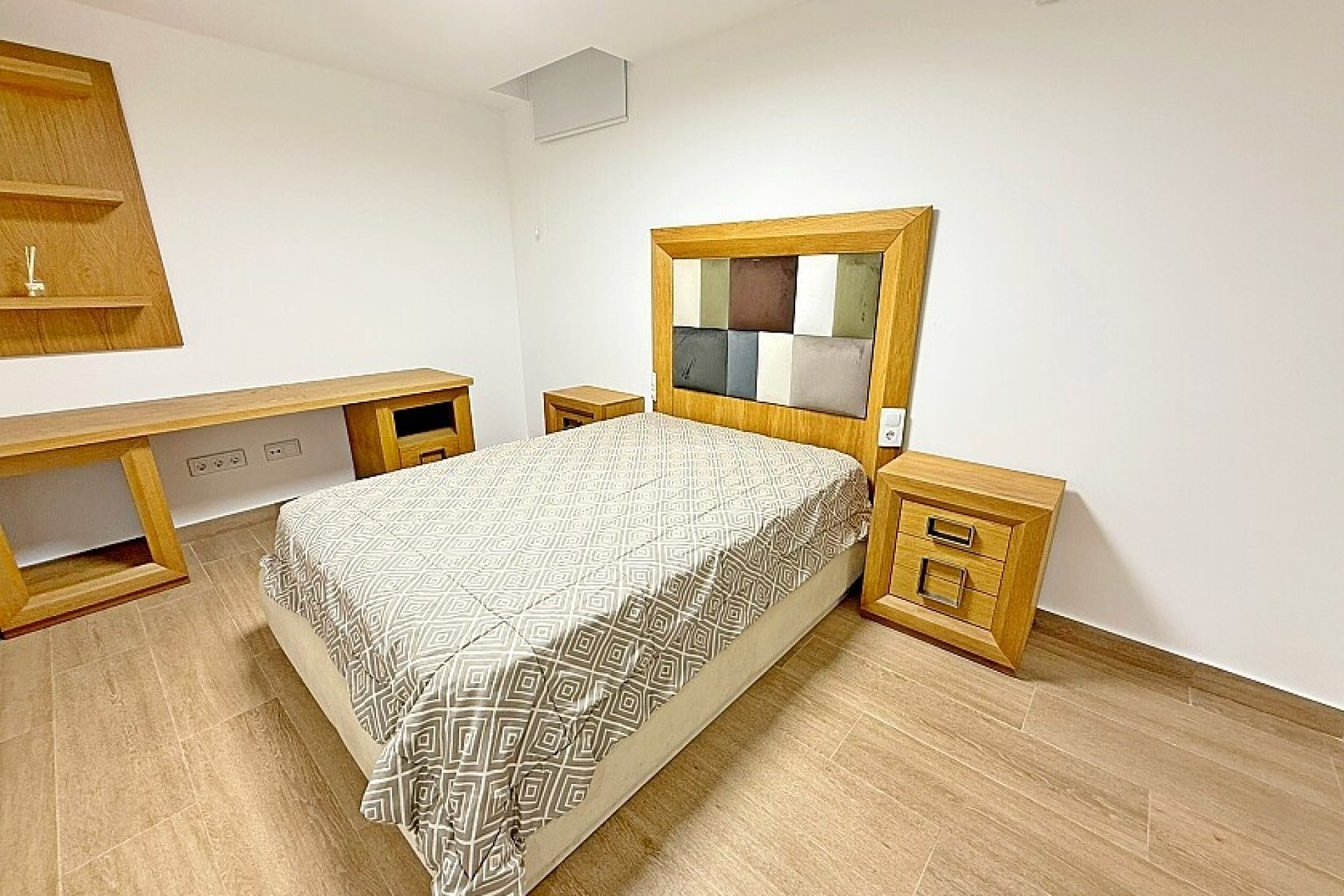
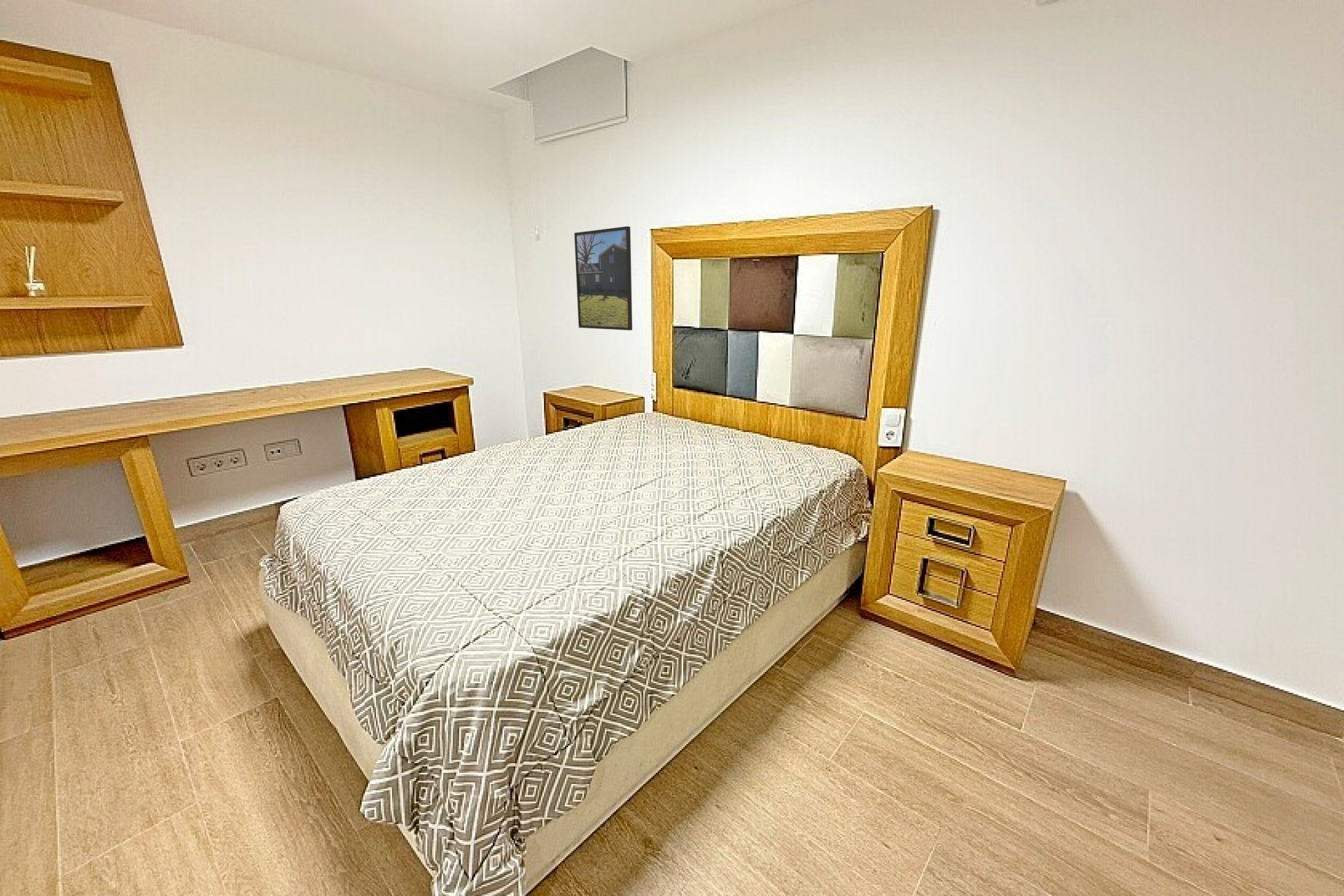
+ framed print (603, 280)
